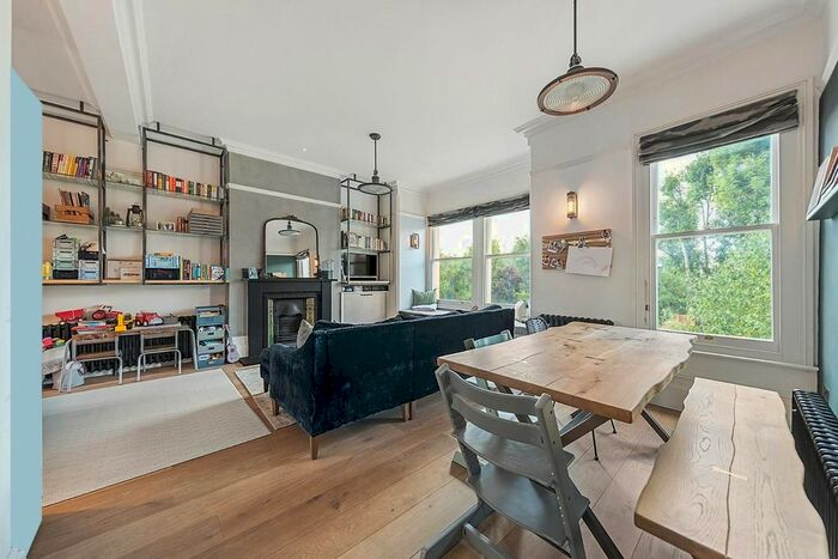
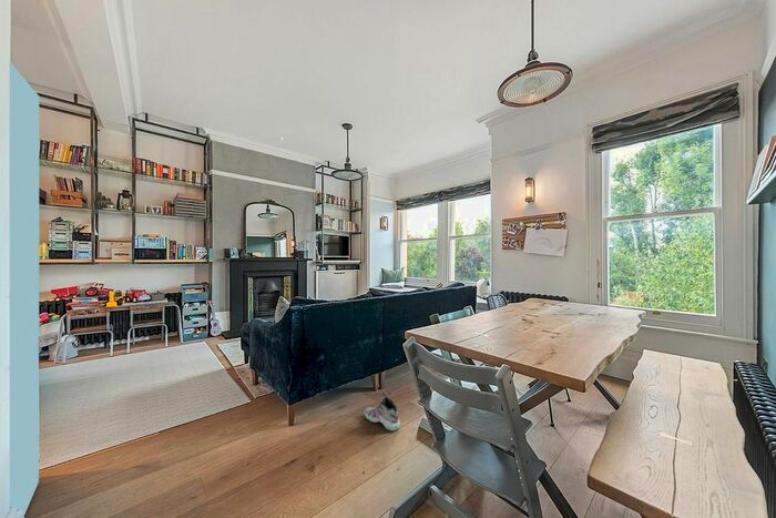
+ sneaker (381, 406)
